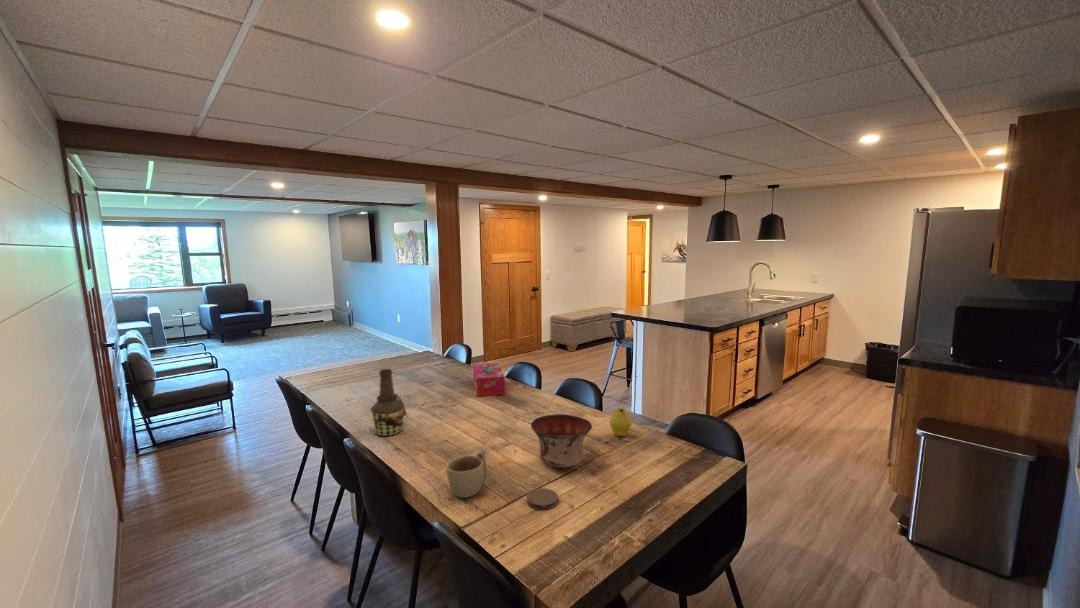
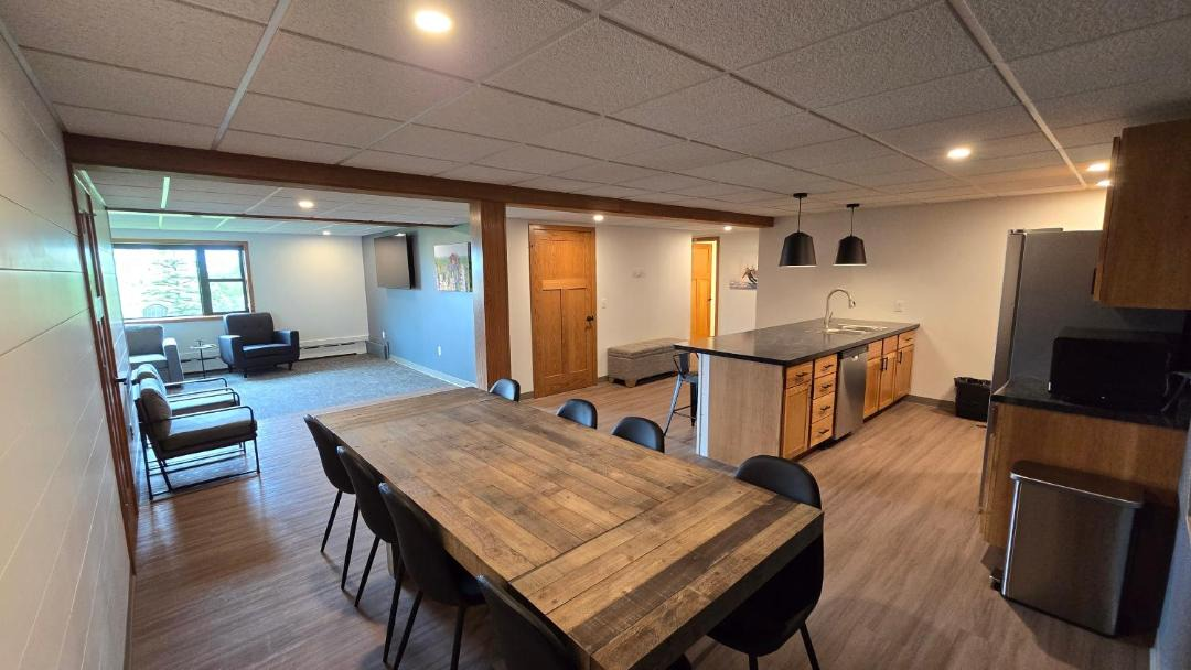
- fruit (620, 421)
- tissue box (488, 379)
- bowl (561, 443)
- bottle (388, 400)
- cup (471, 473)
- coaster (542, 498)
